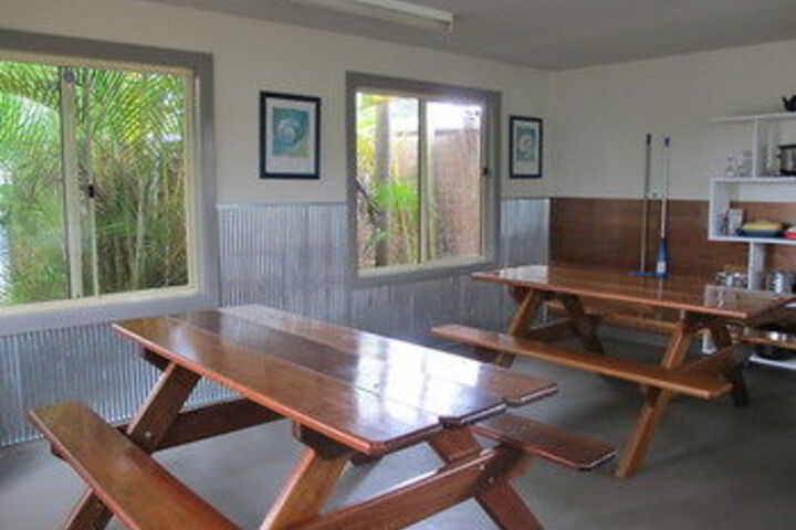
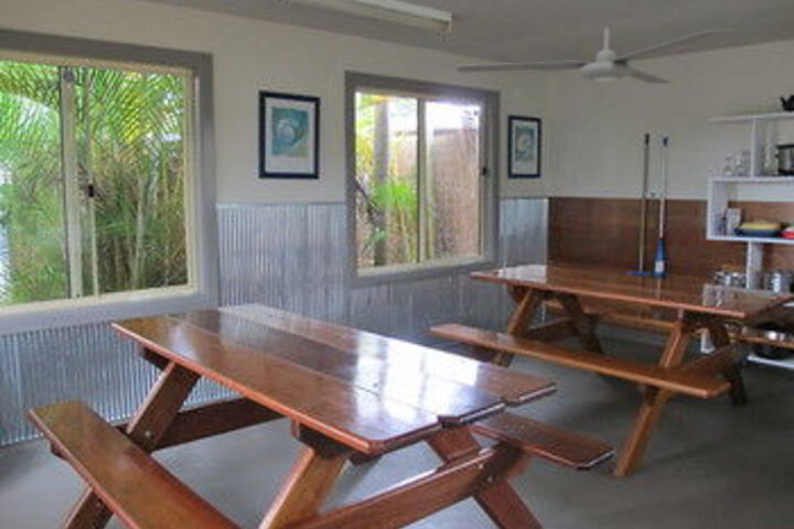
+ ceiling fan (577, 61)
